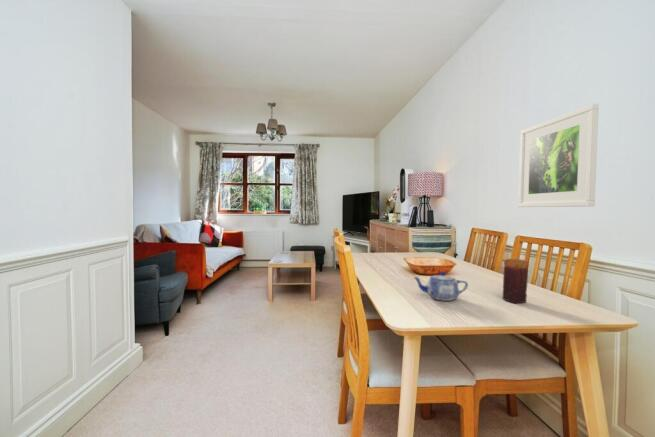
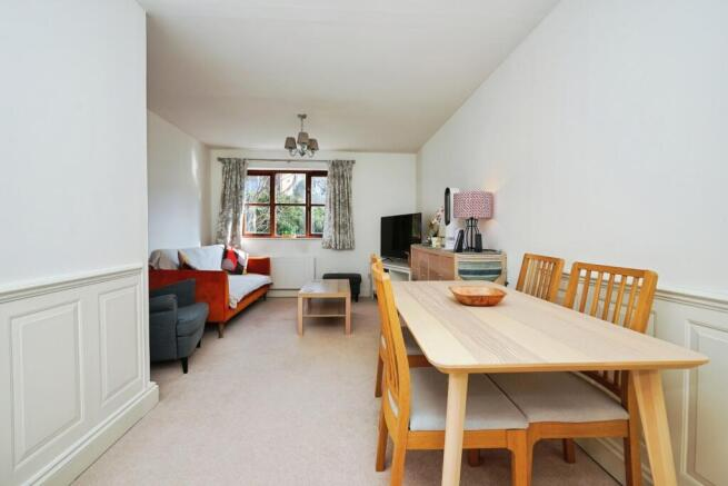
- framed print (552, 163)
- teapot (439, 284)
- candle (515, 280)
